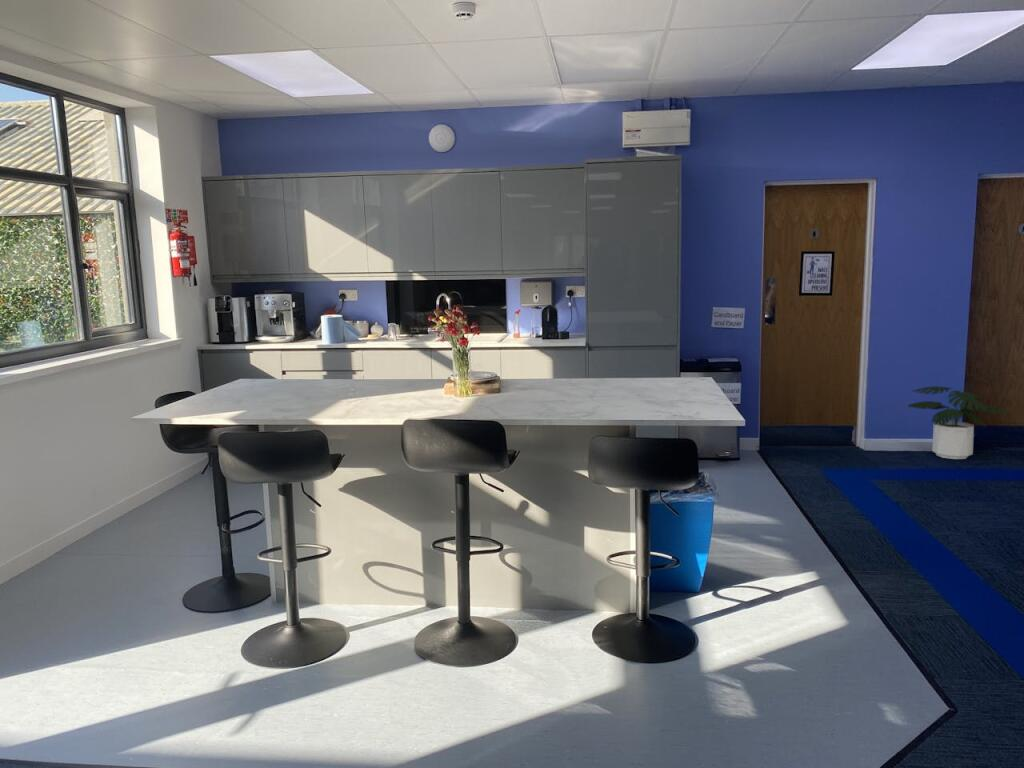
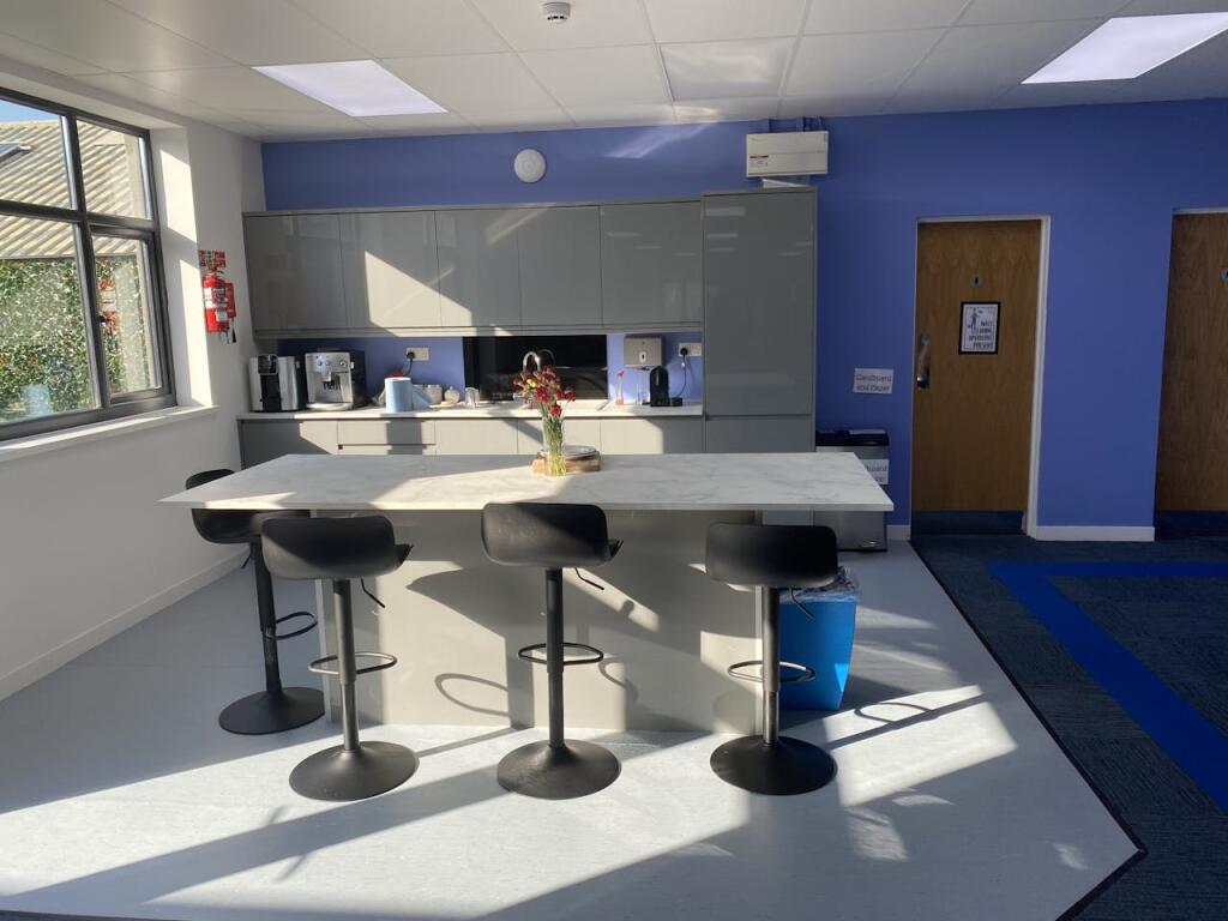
- potted plant (956, 422)
